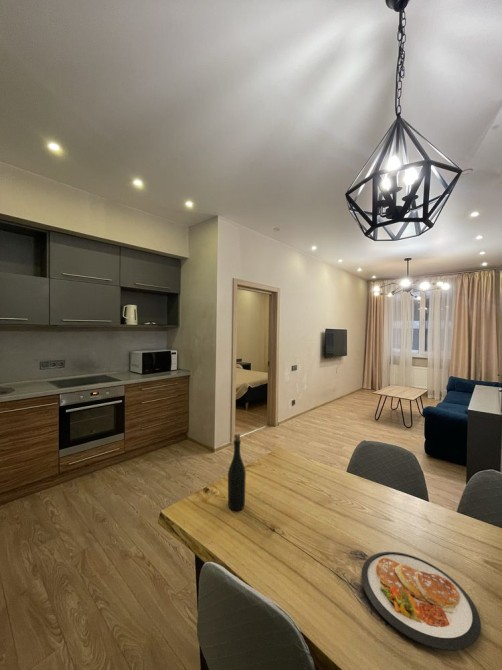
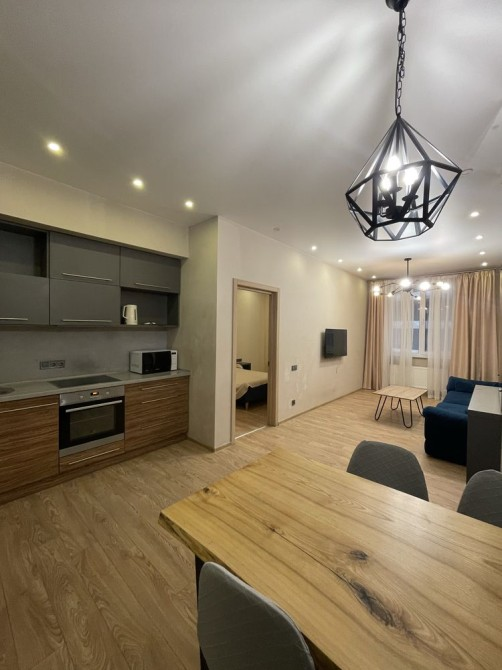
- bottle (236, 470)
- dish (415, 589)
